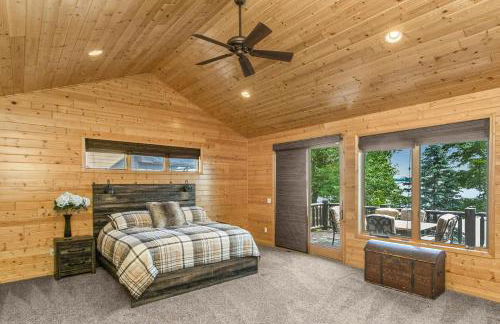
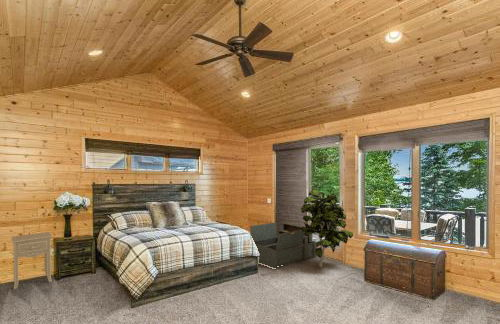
+ indoor plant (325, 228)
+ storage cabinet (282, 242)
+ nightstand (31, 257)
